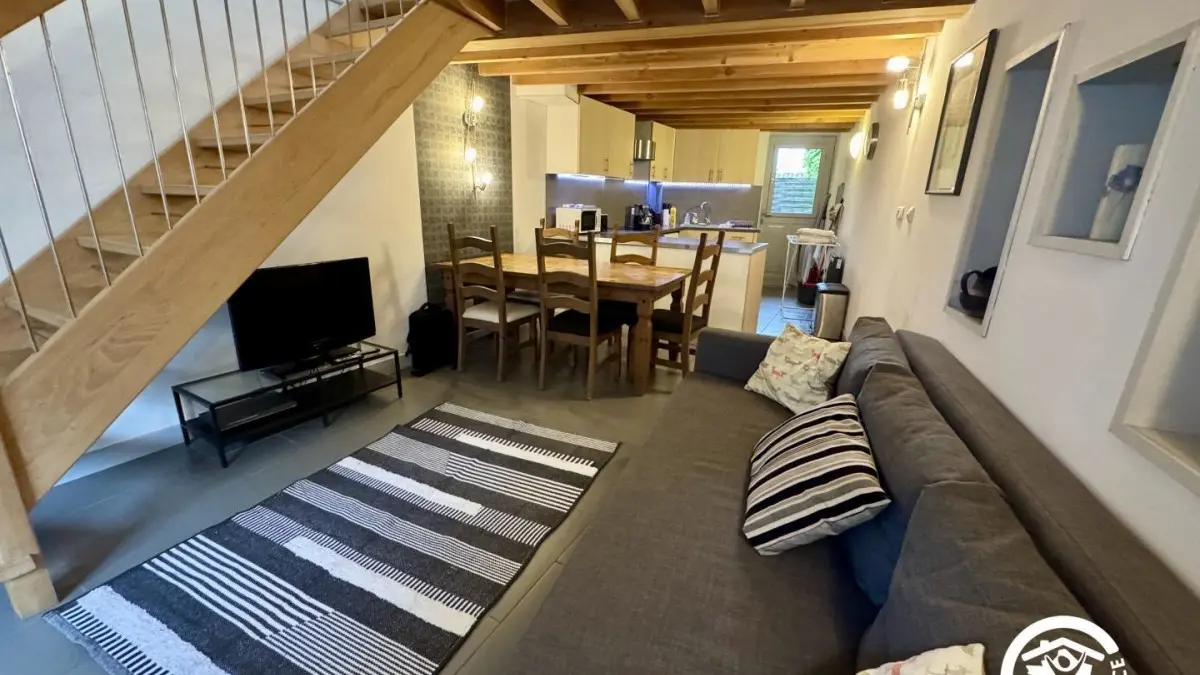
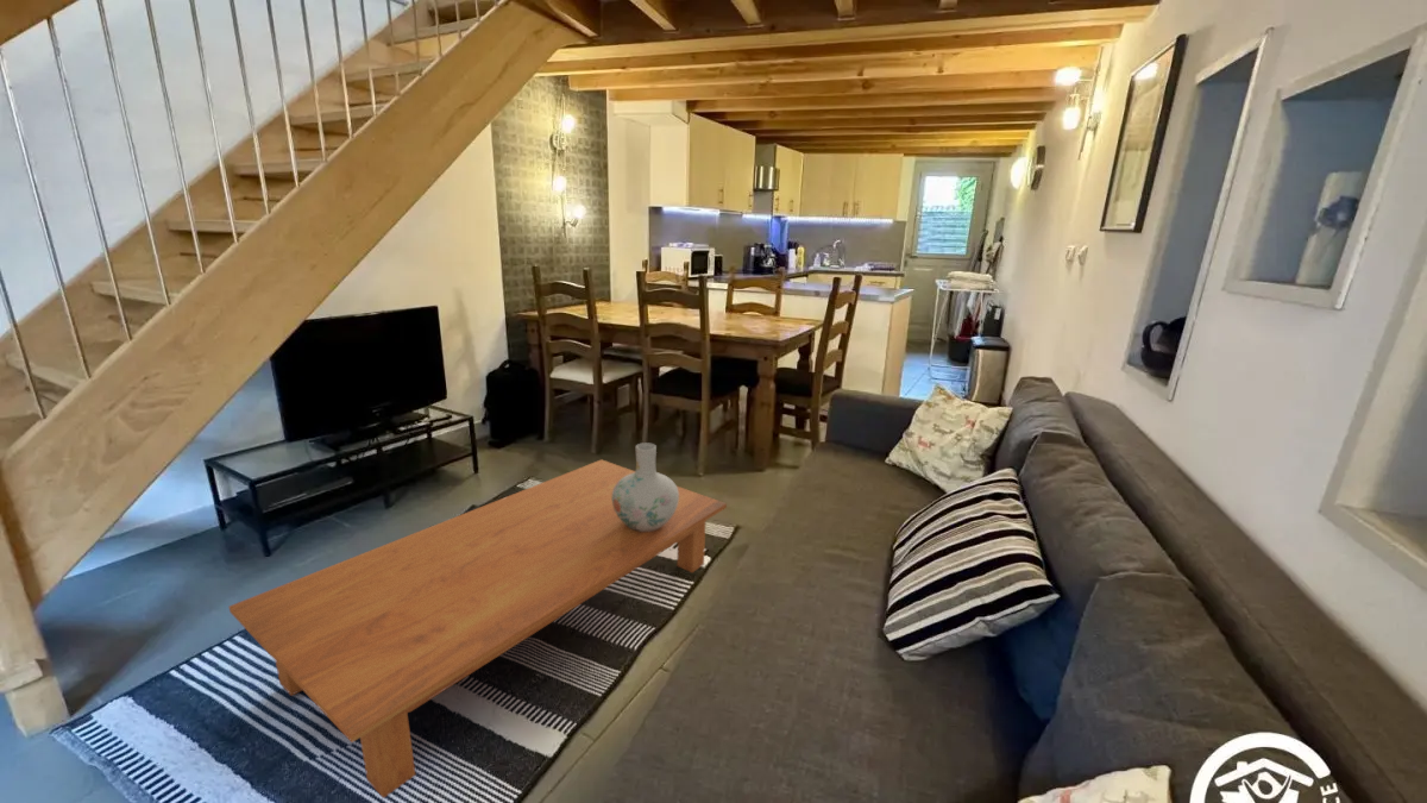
+ coffee table (524, 581)
+ vase (645, 484)
